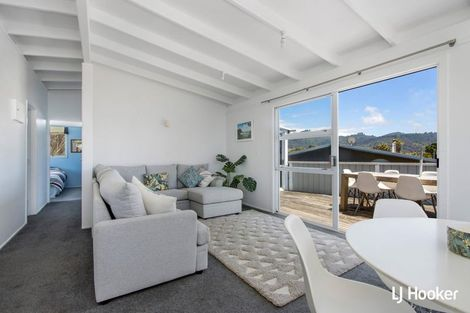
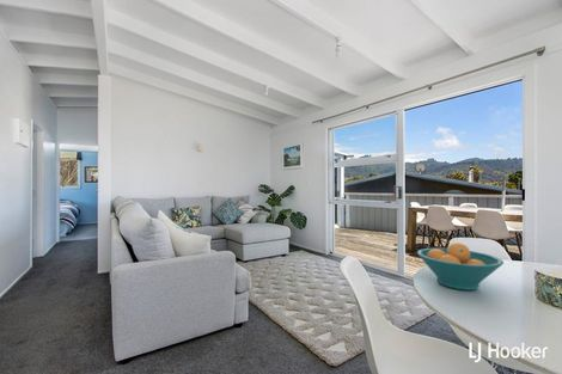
+ fruit bowl (457, 263)
